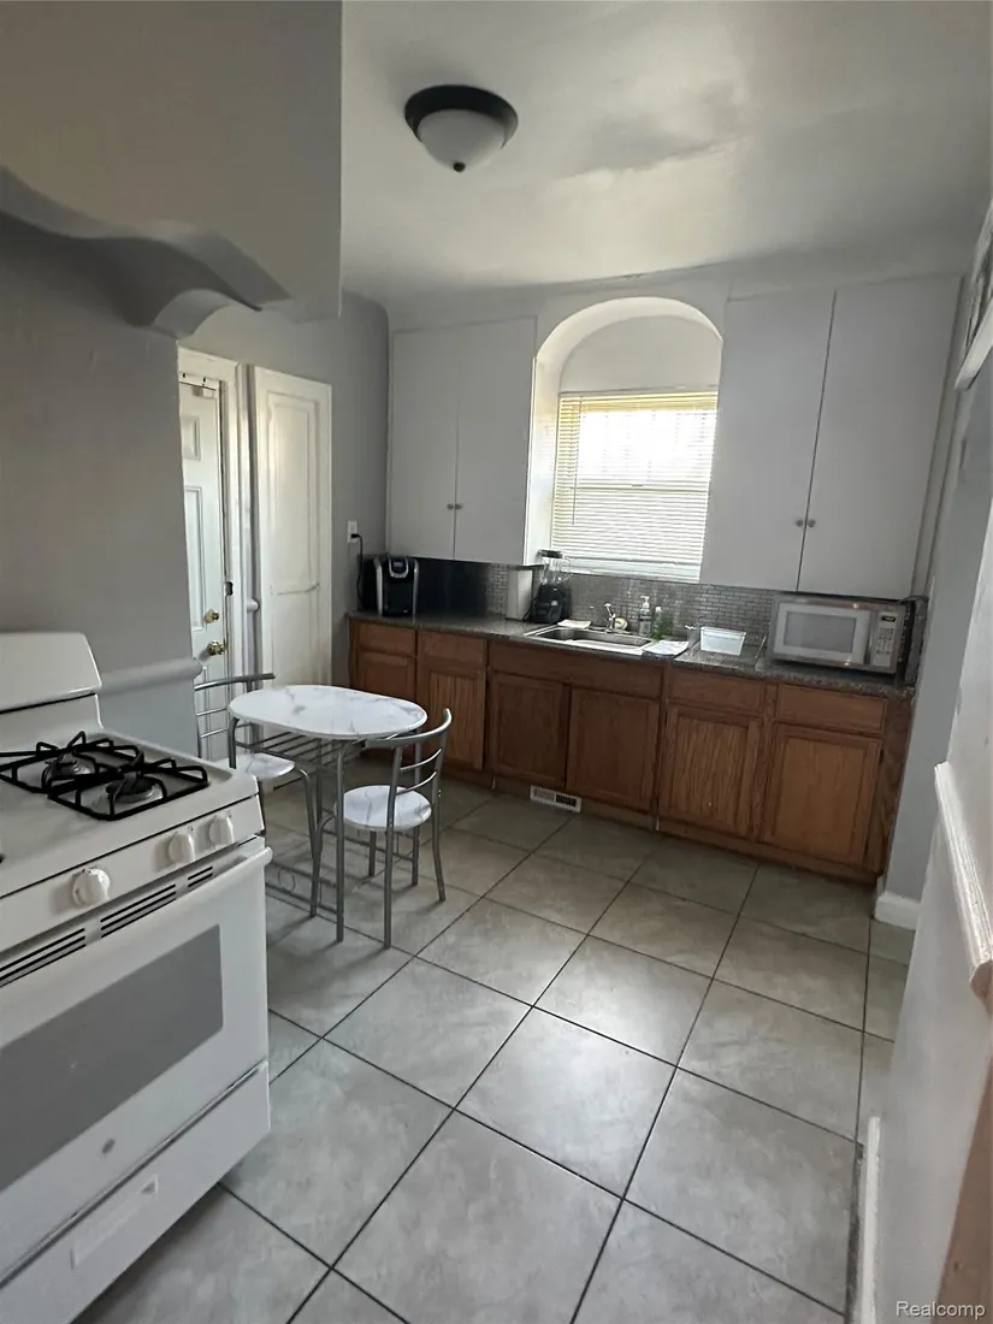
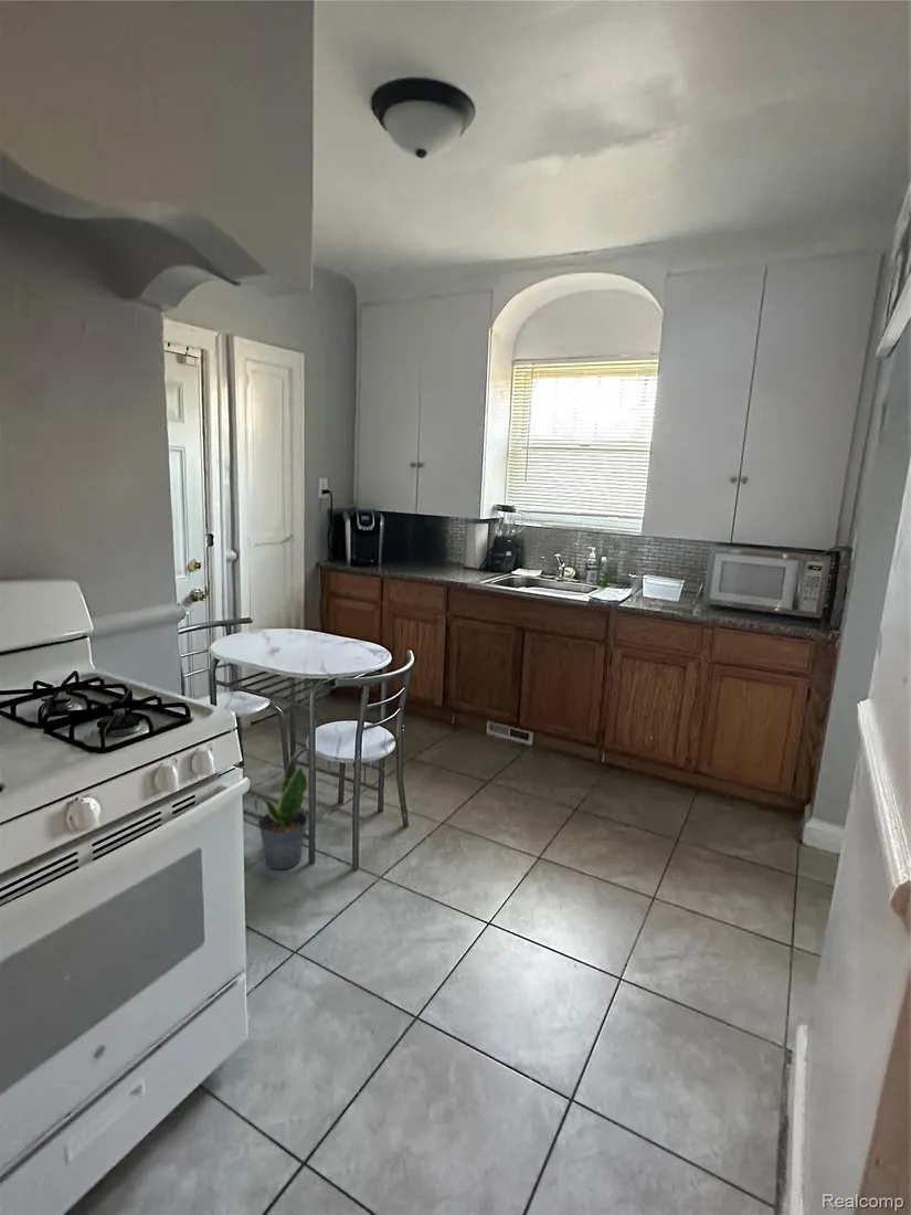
+ potted plant (283, 811)
